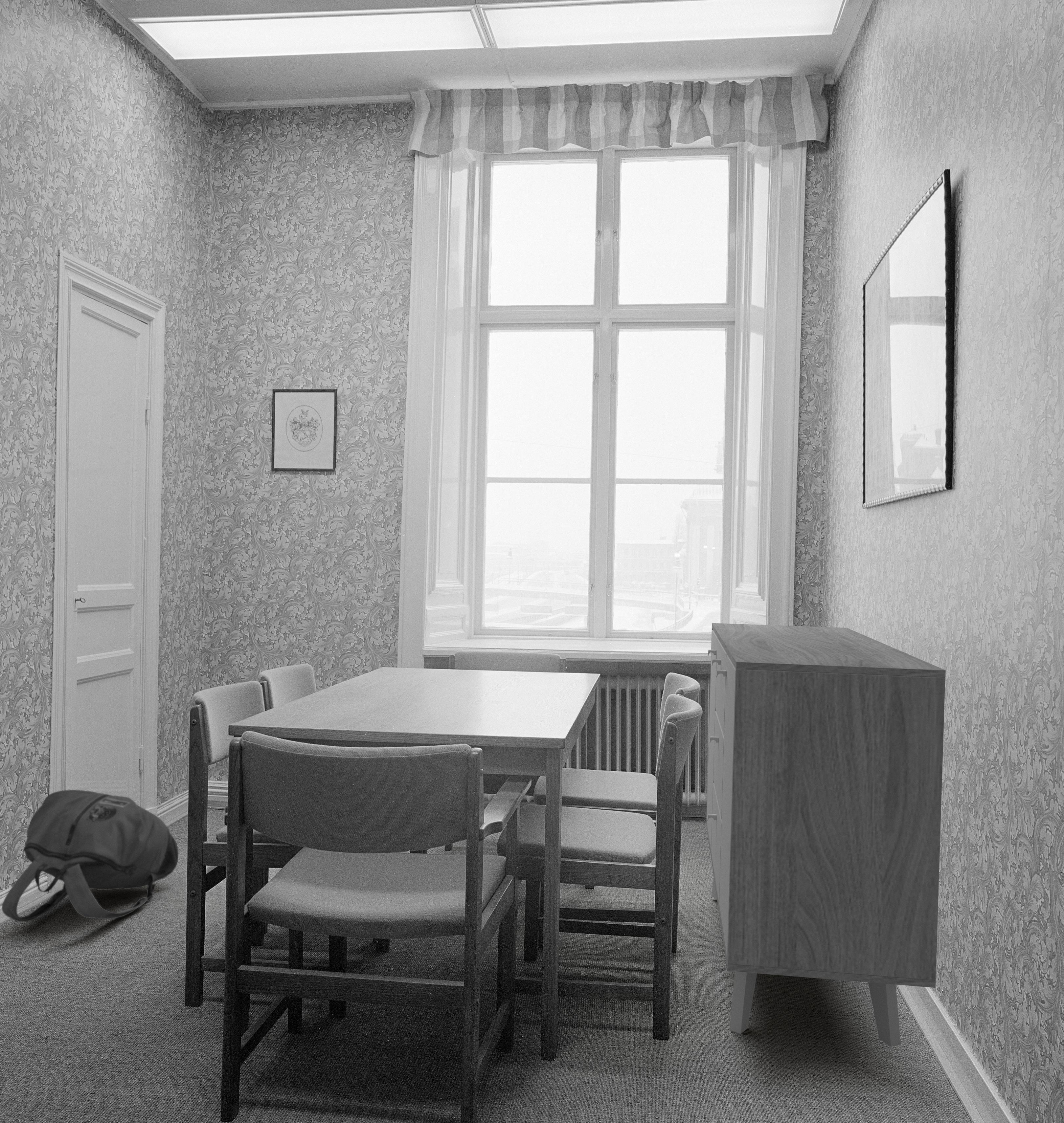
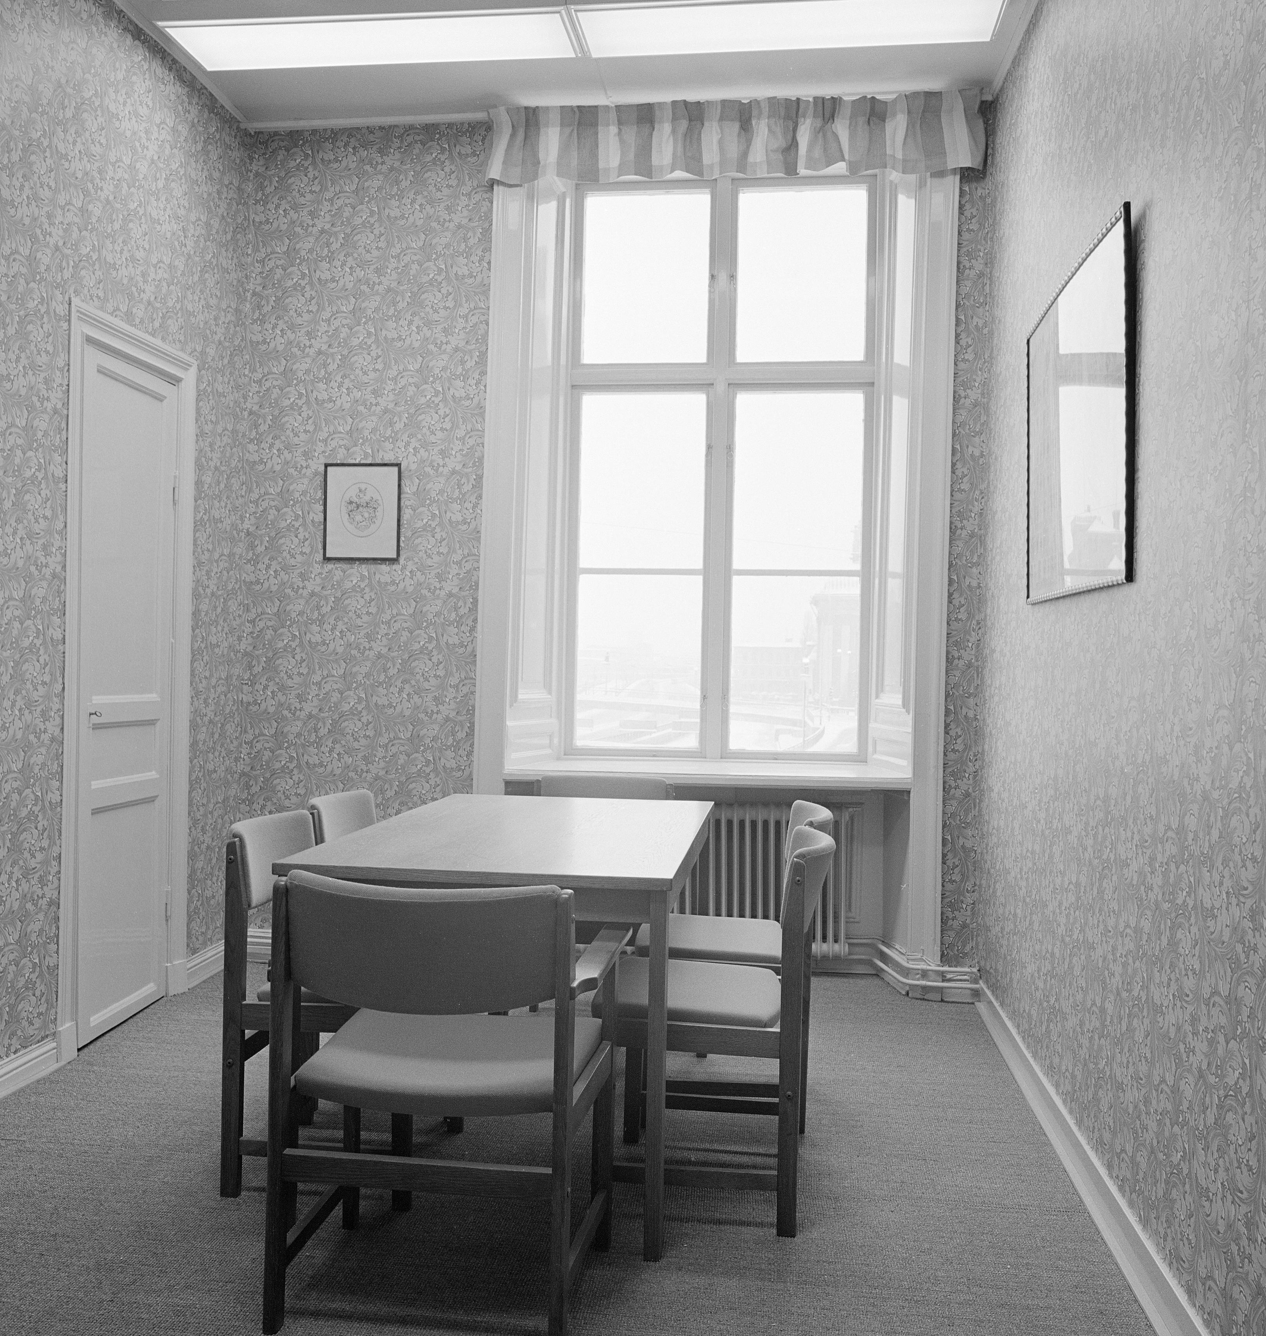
- sideboard (793, 800)
- backpack (91, 851)
